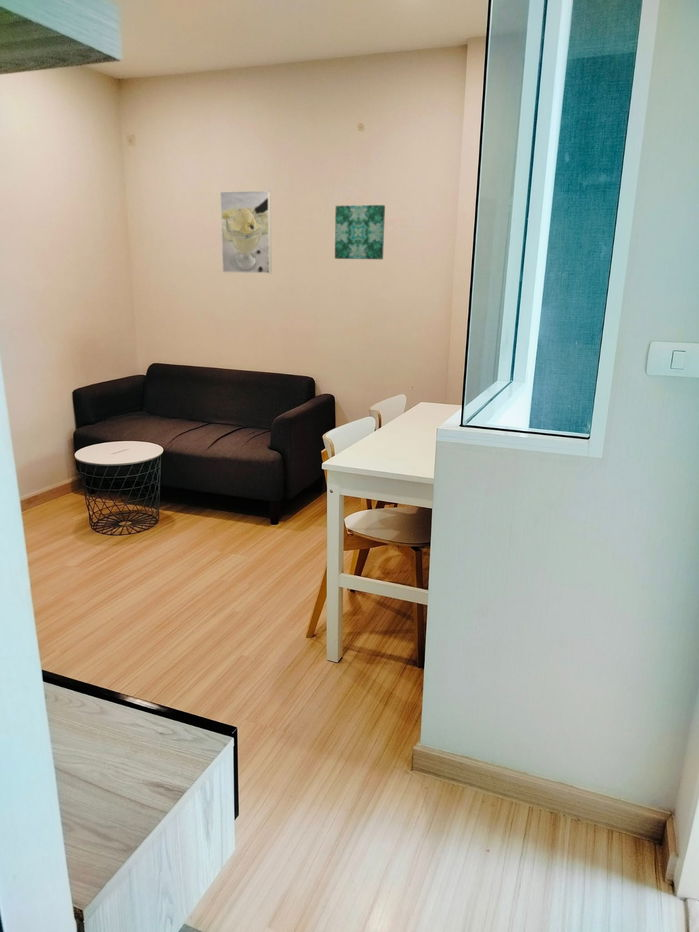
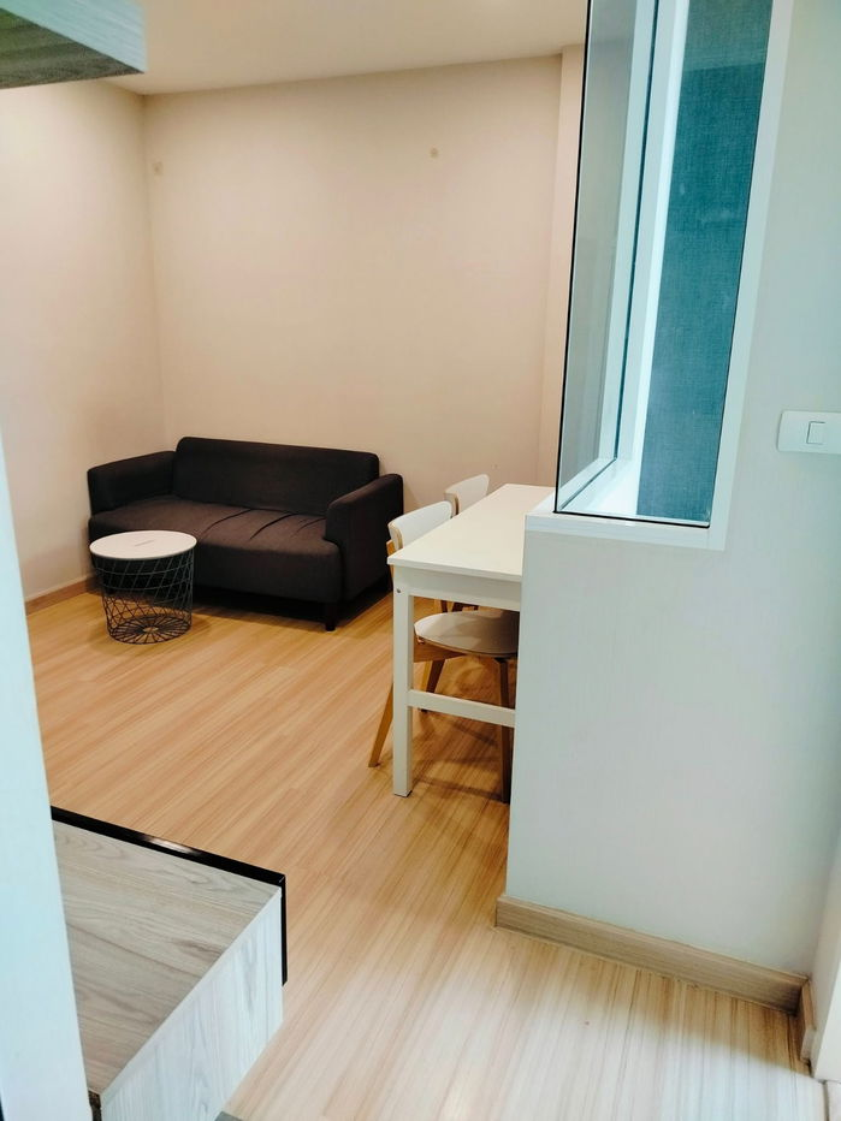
- wall art (359, 232)
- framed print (246, 232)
